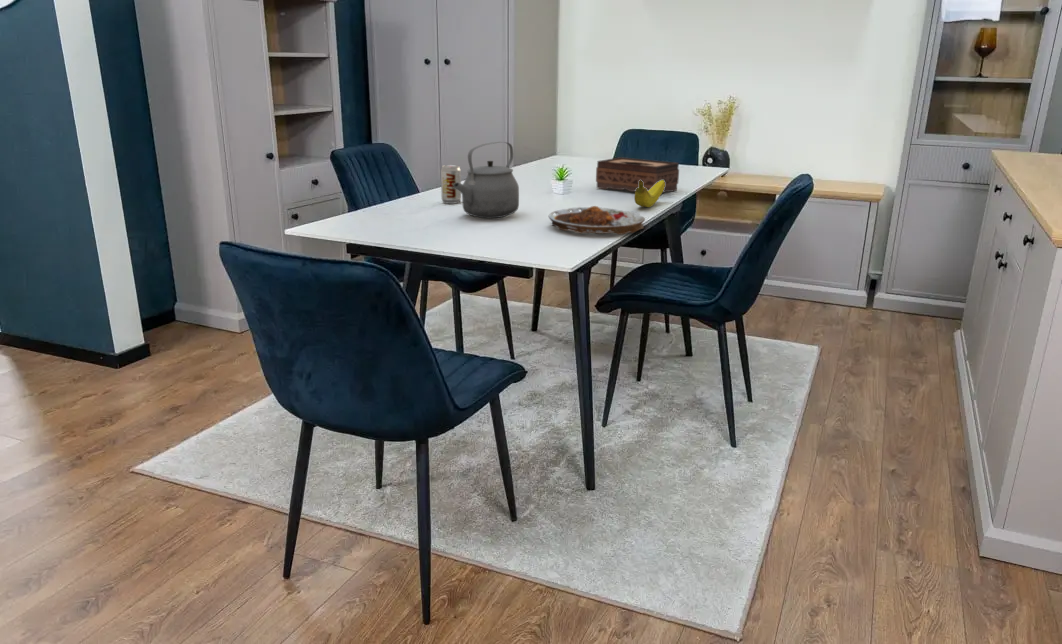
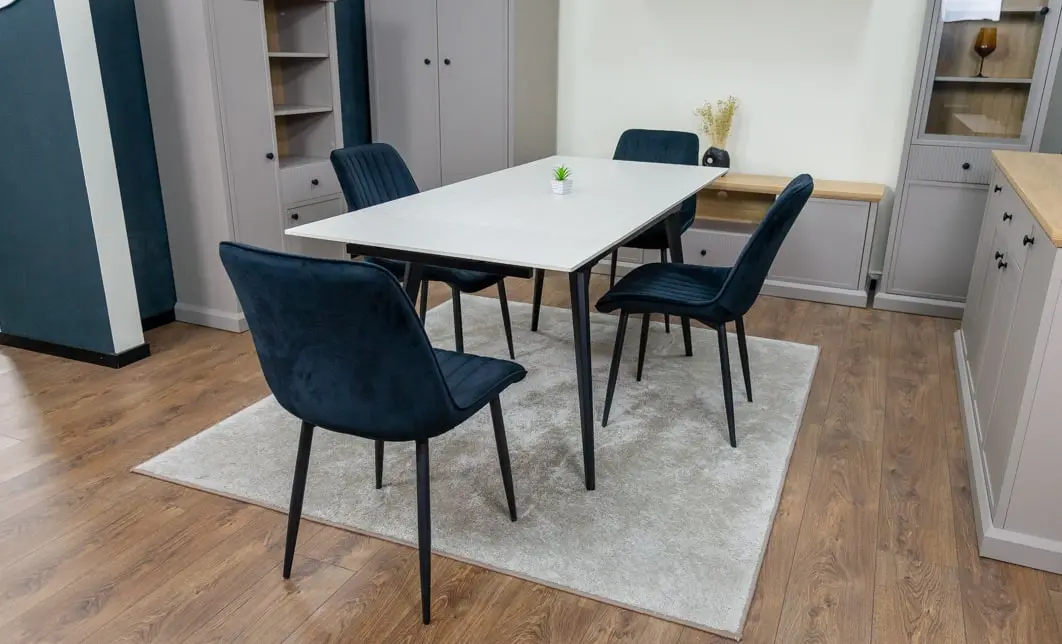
- tea kettle (484, 180)
- fruit (648, 191)
- plate (596, 217)
- beverage can (451, 184)
- tissue box (637, 175)
